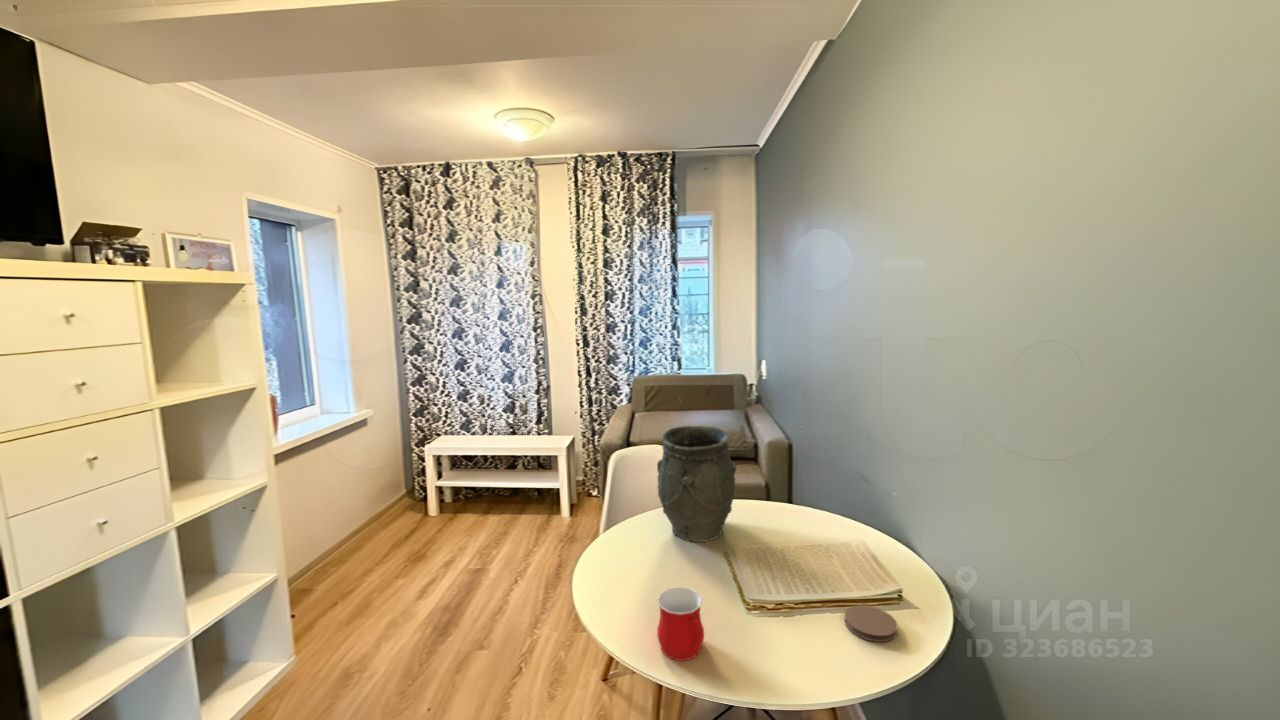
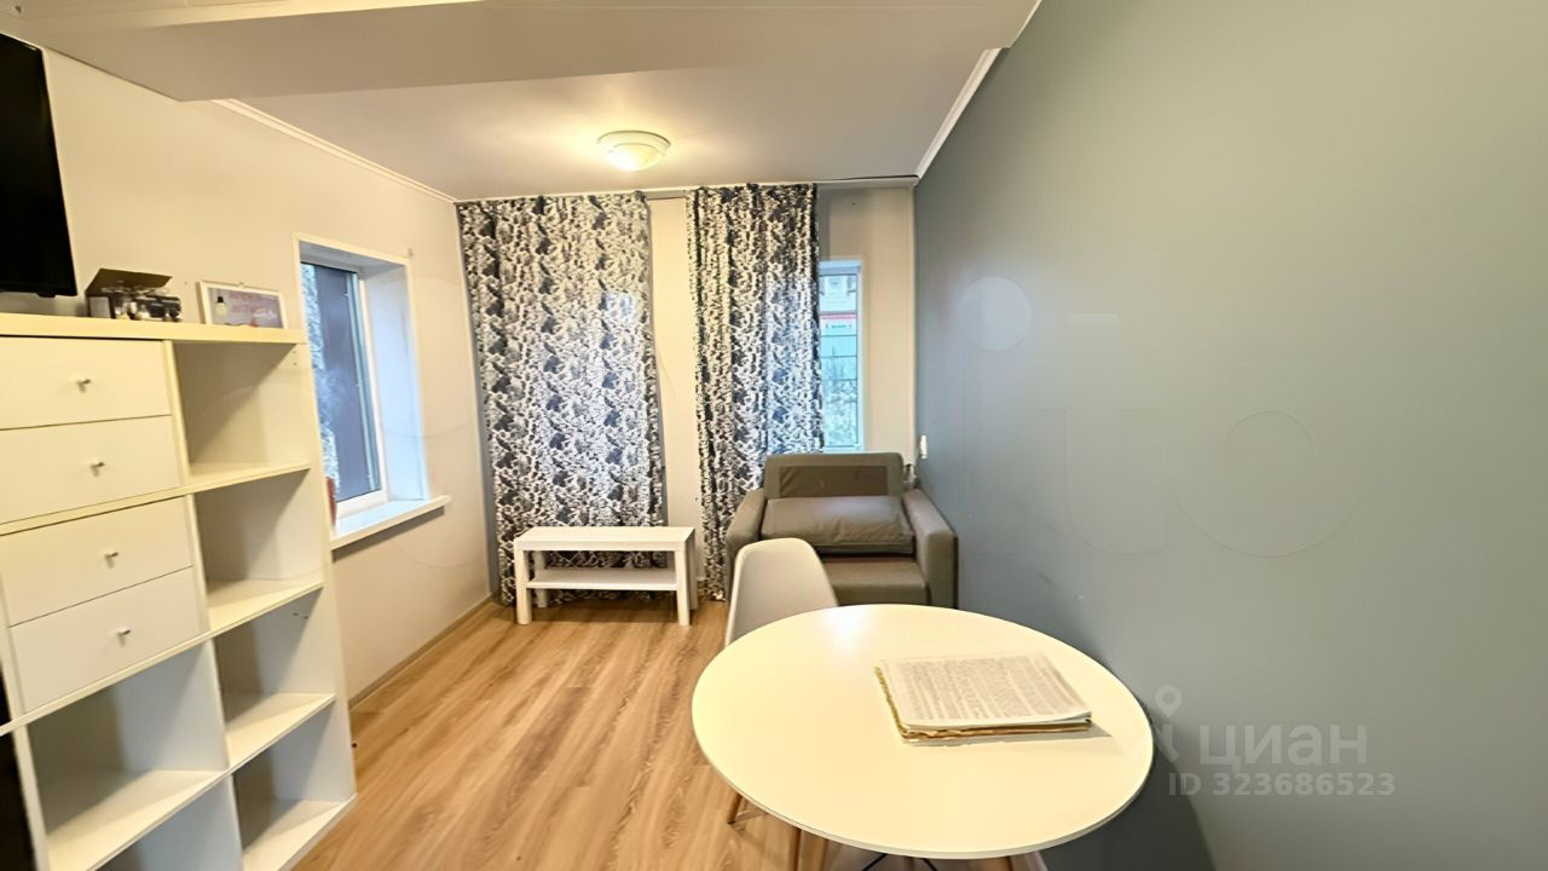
- coaster (870, 622)
- vase (696, 482)
- mug (683, 627)
